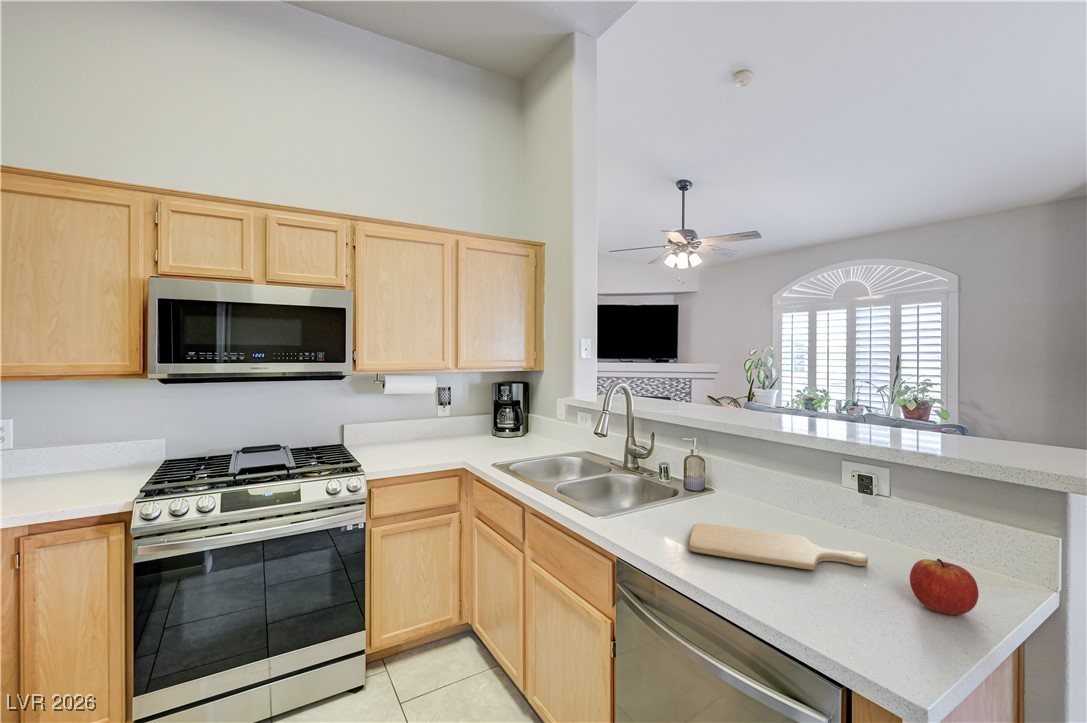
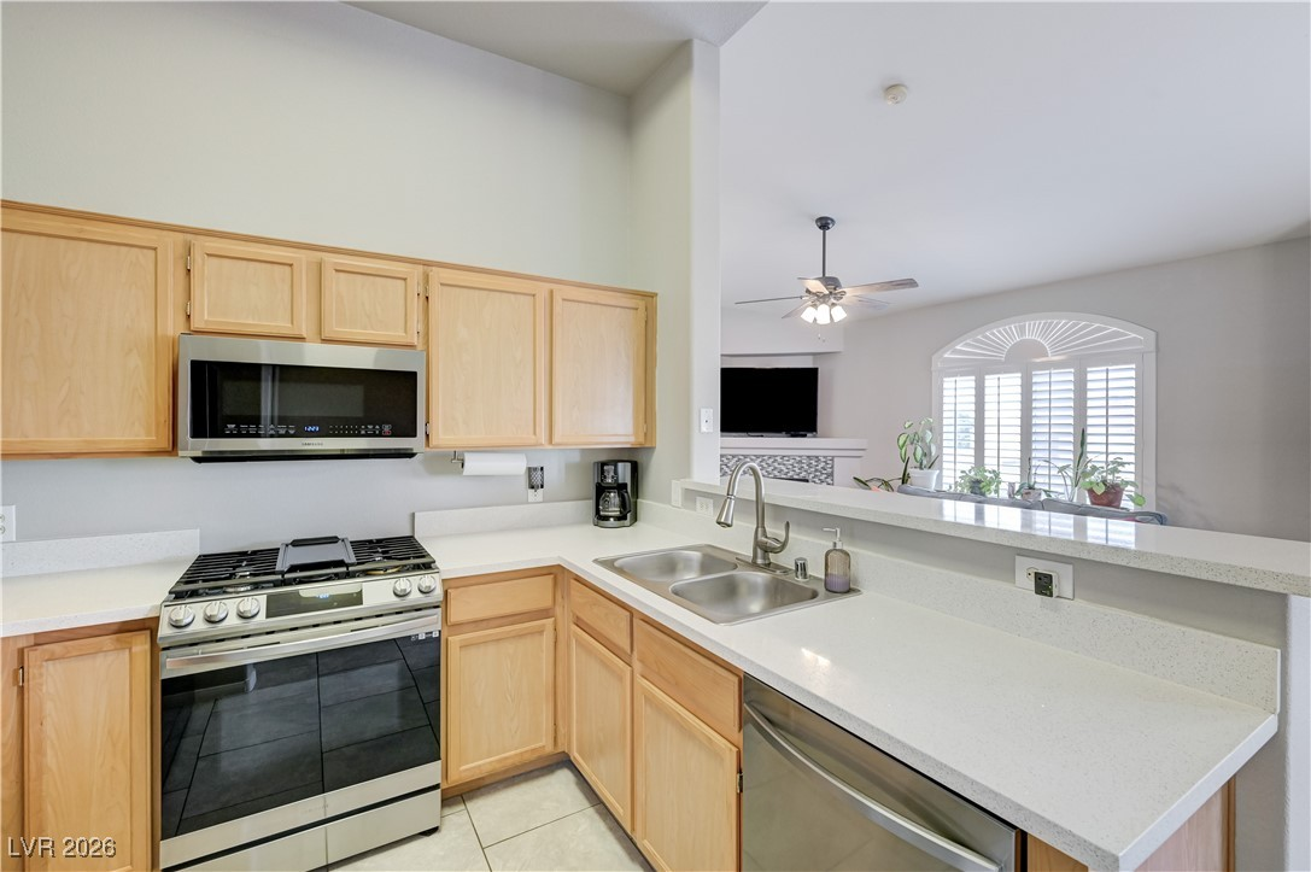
- chopping board (773, 547)
- apple (942, 583)
